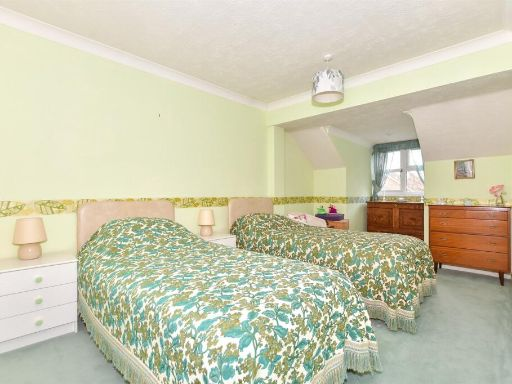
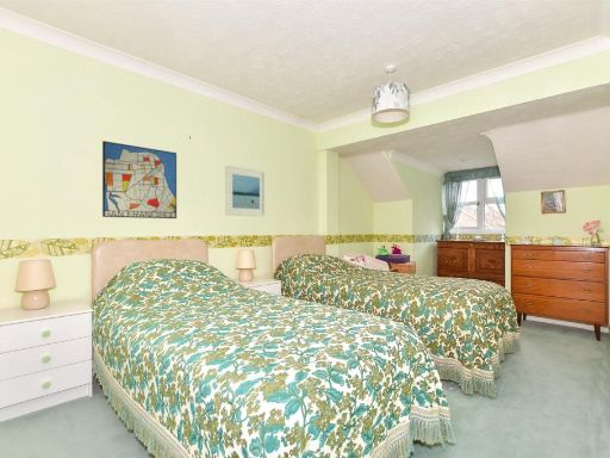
+ wall art (142, 182)
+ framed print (245, 192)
